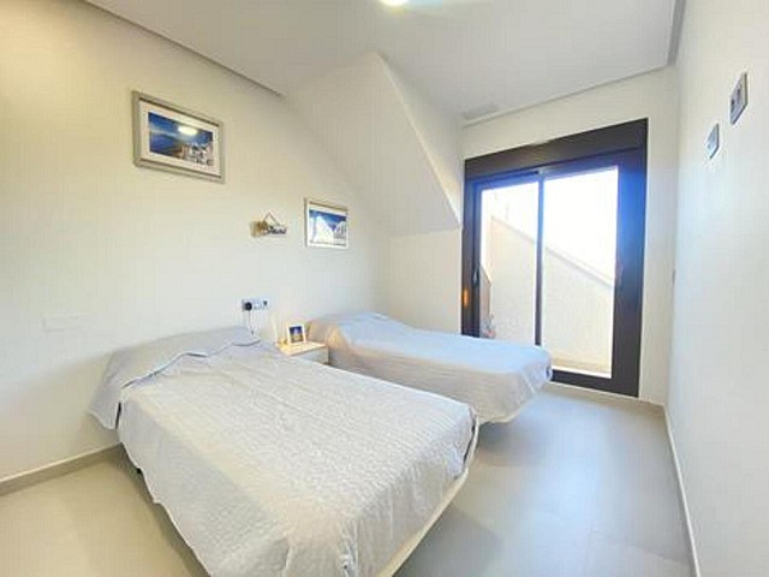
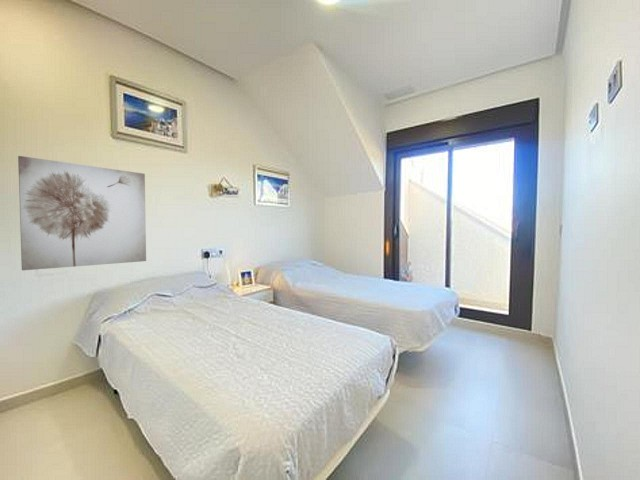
+ wall art (90, 215)
